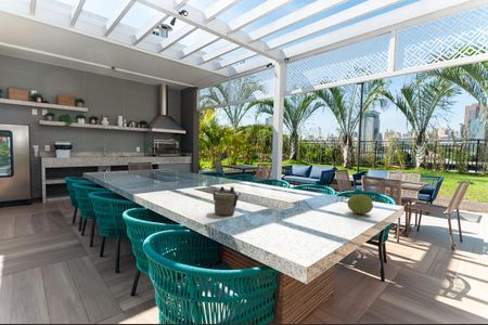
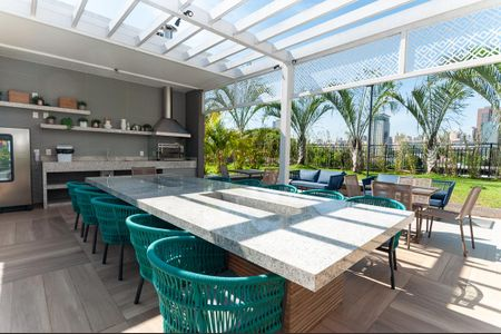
- teapot (226, 199)
- fruit (359, 204)
